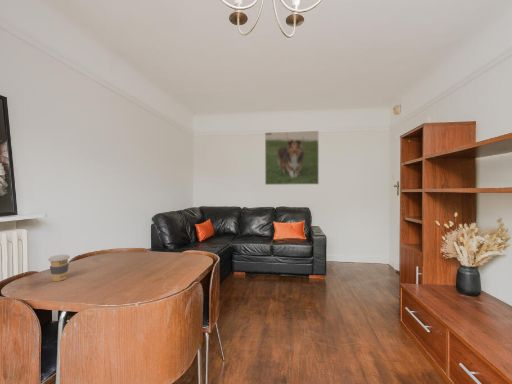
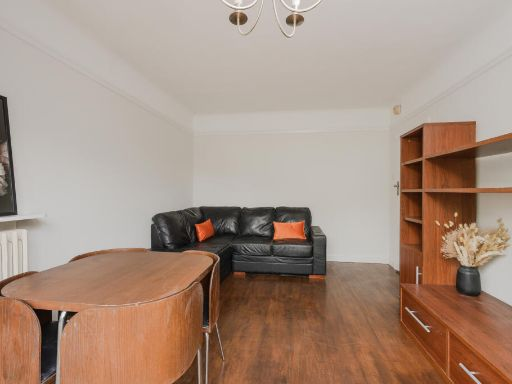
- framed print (291, 158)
- coffee cup (59, 267)
